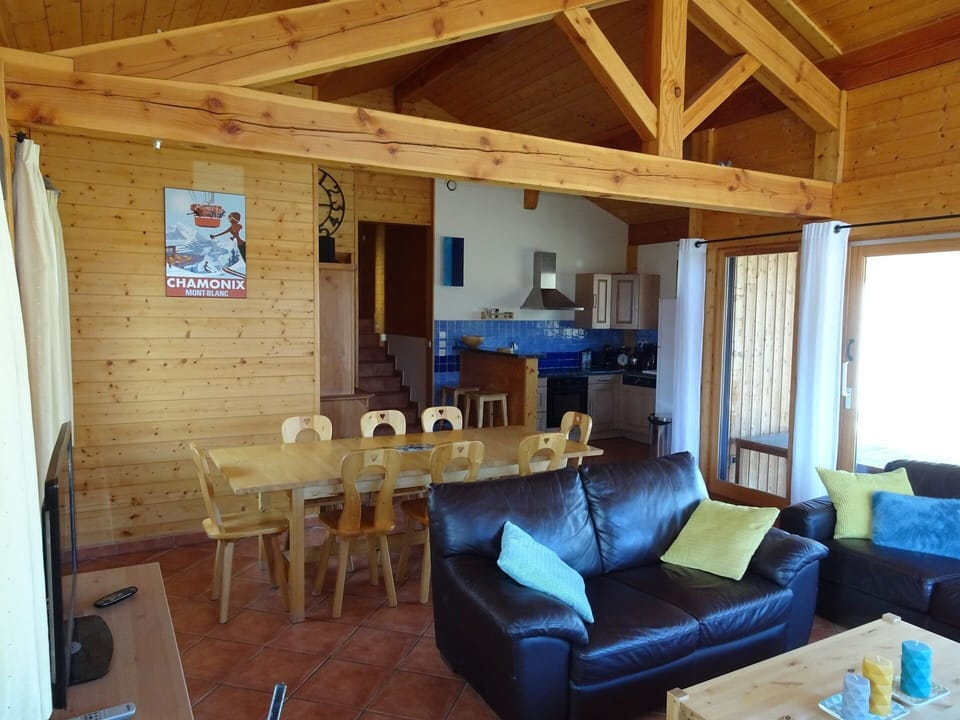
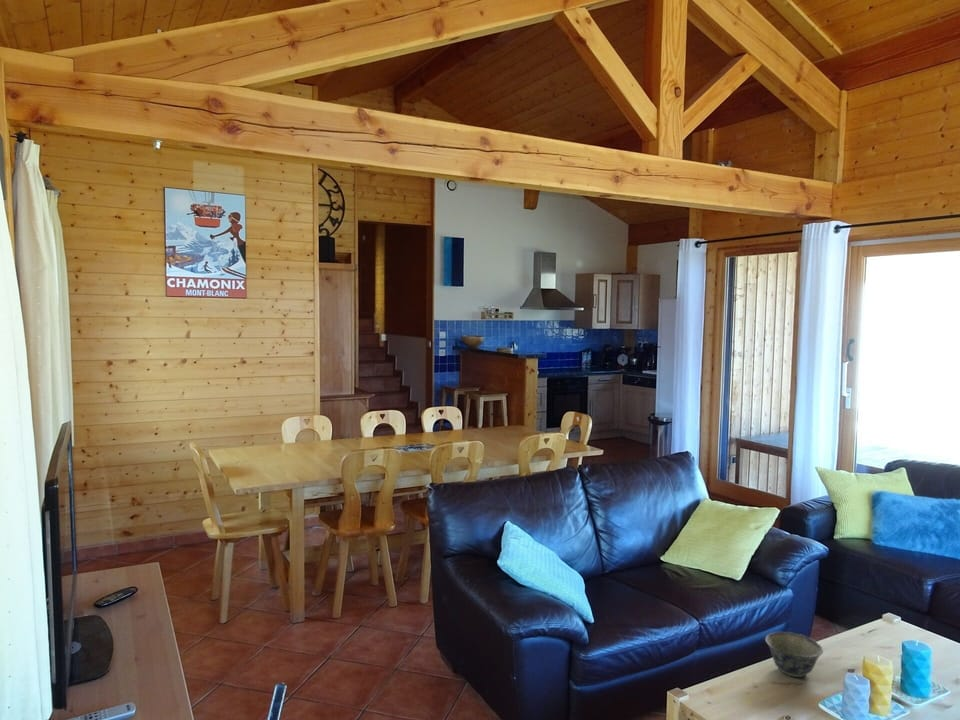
+ bowl (793, 657)
